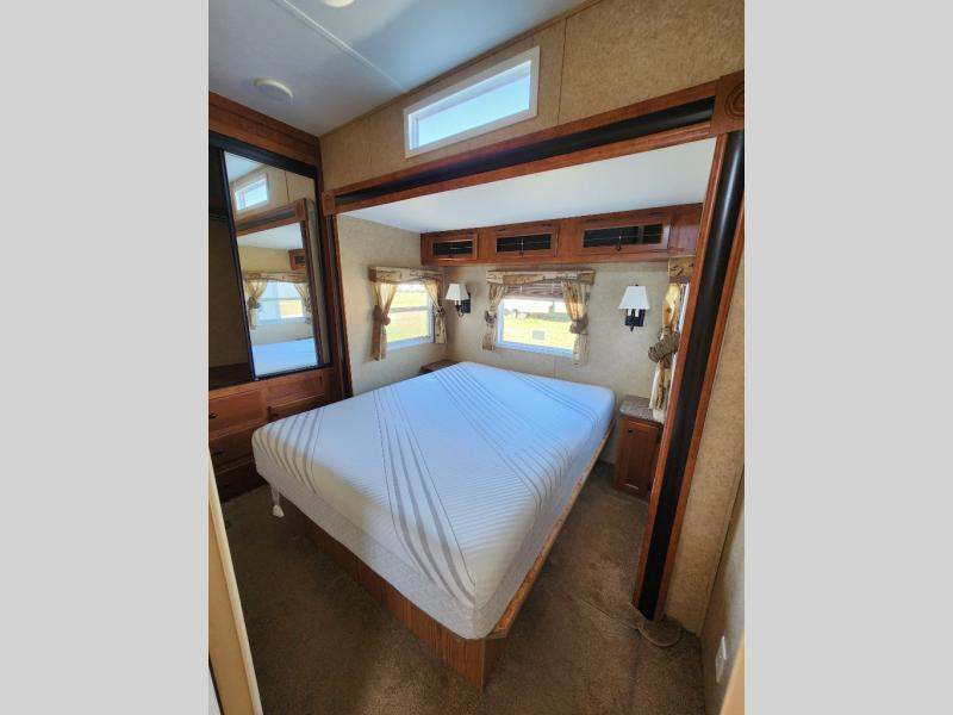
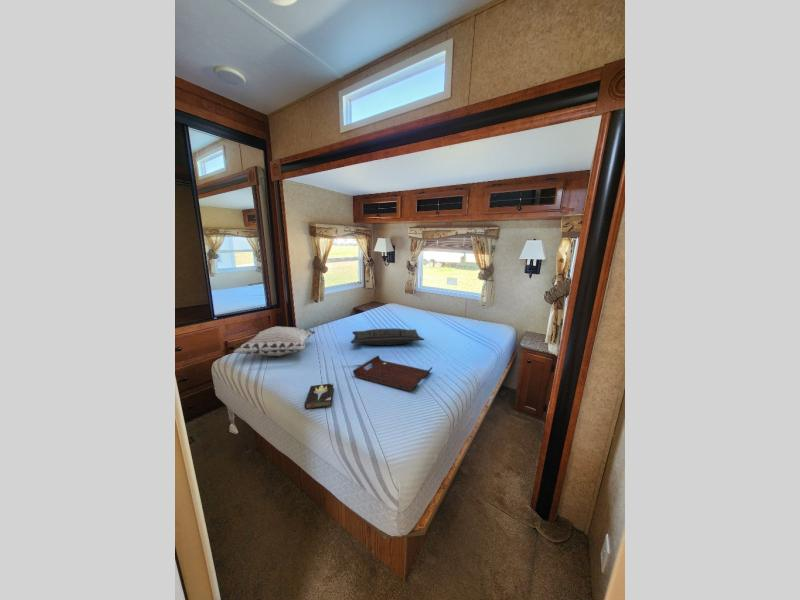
+ decorative pillow (279, 340)
+ serving tray (393, 371)
+ pillow (386, 336)
+ hardback book (320, 395)
